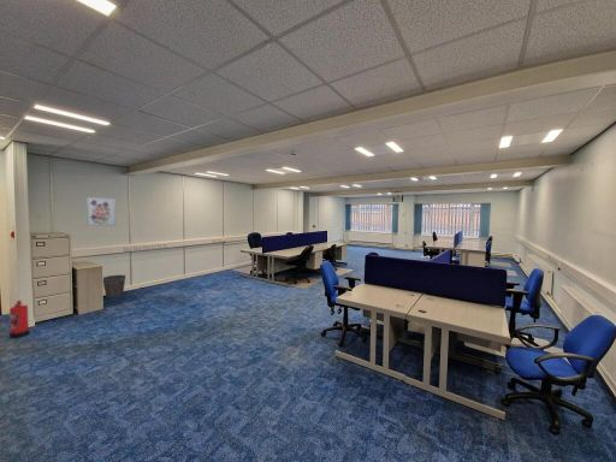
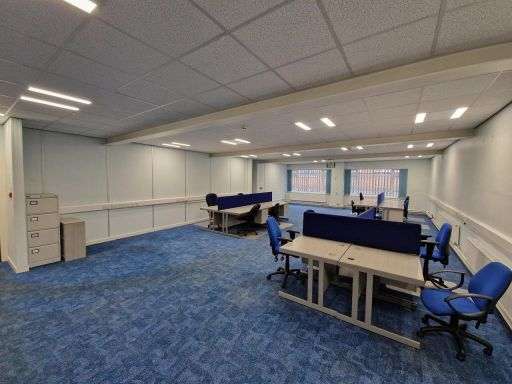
- fire extinguisher (18, 316)
- wall art (101, 212)
- waste bin (114, 286)
